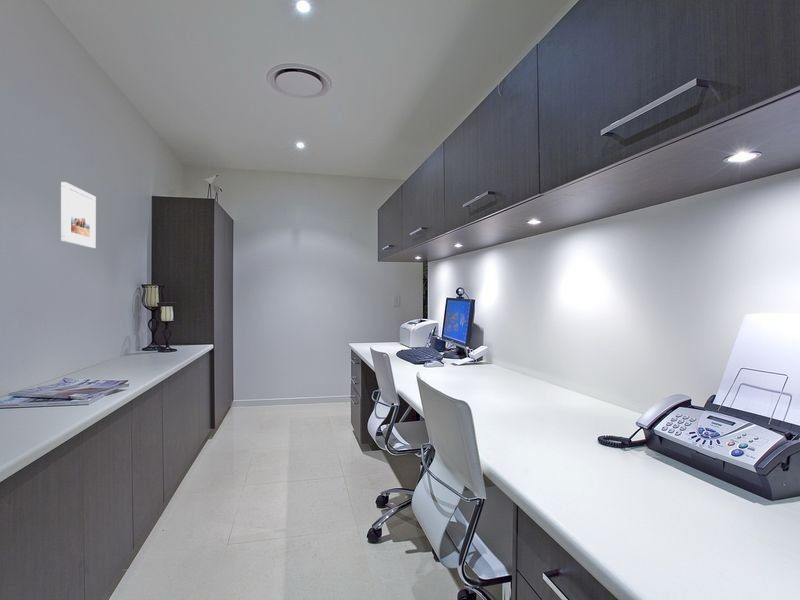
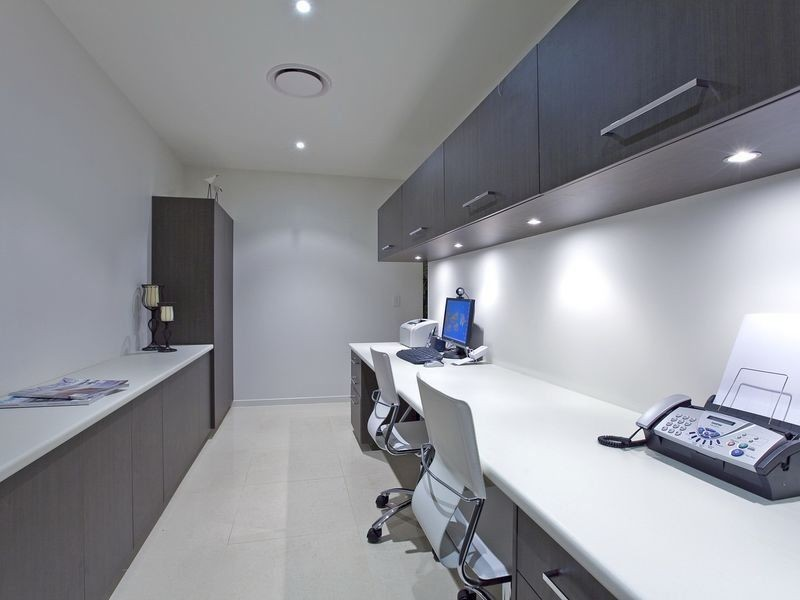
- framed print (79, 217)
